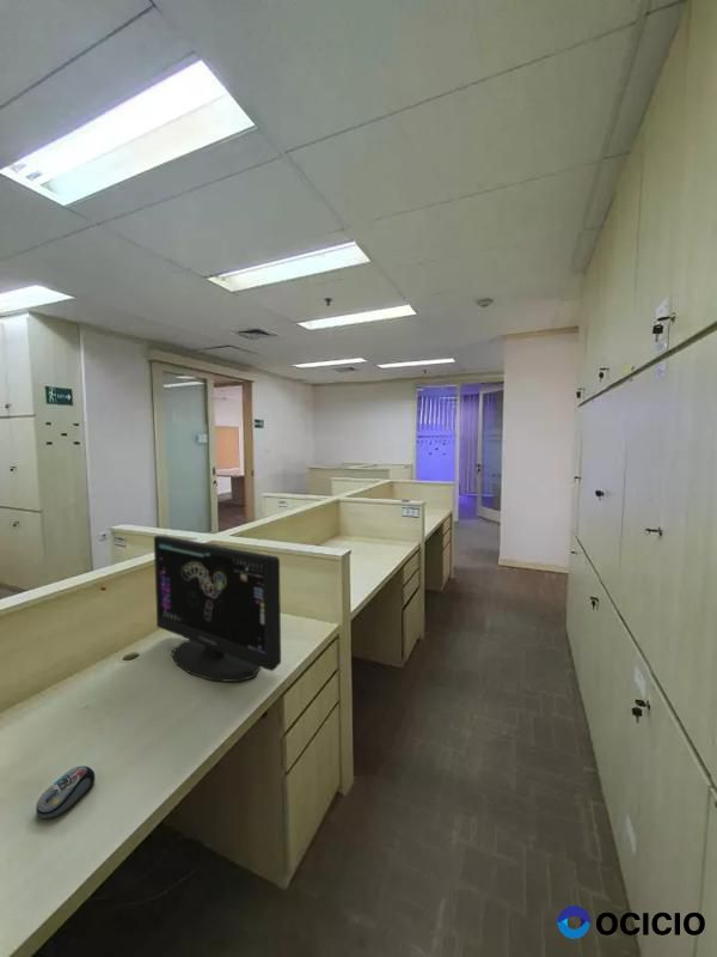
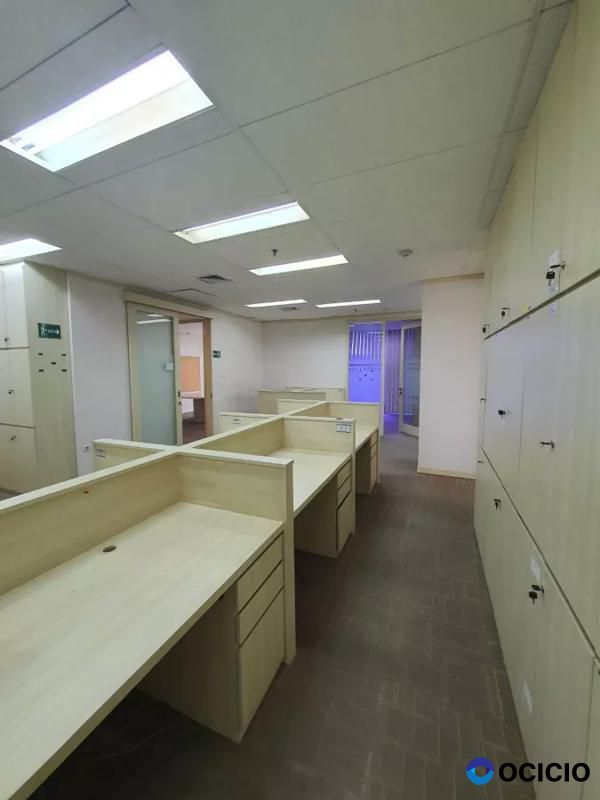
- computer monitor (213, 602)
- computer mouse (66, 787)
